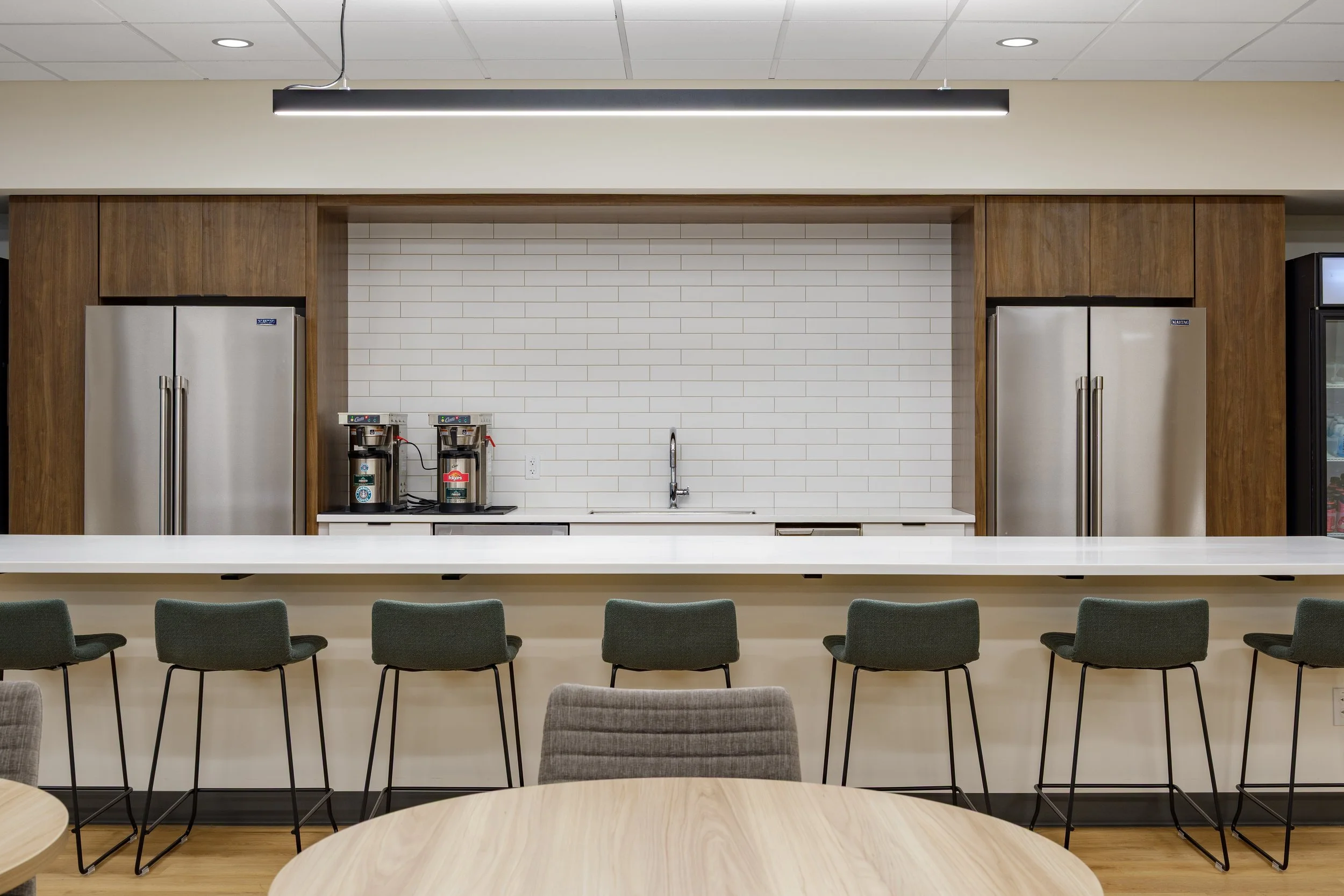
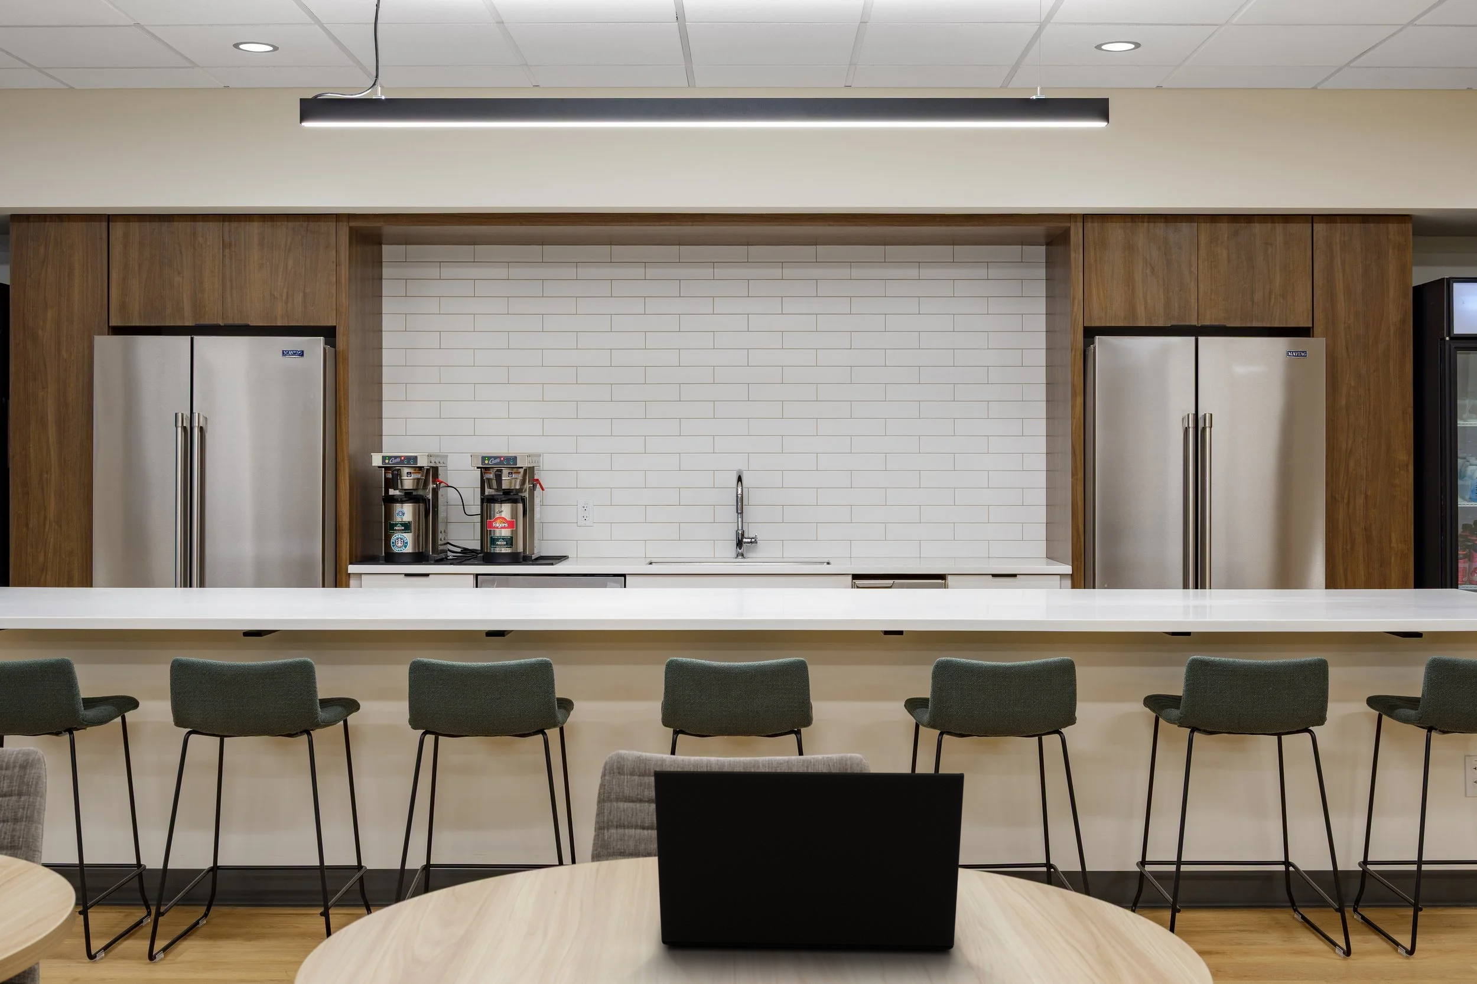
+ laptop (804, 829)
